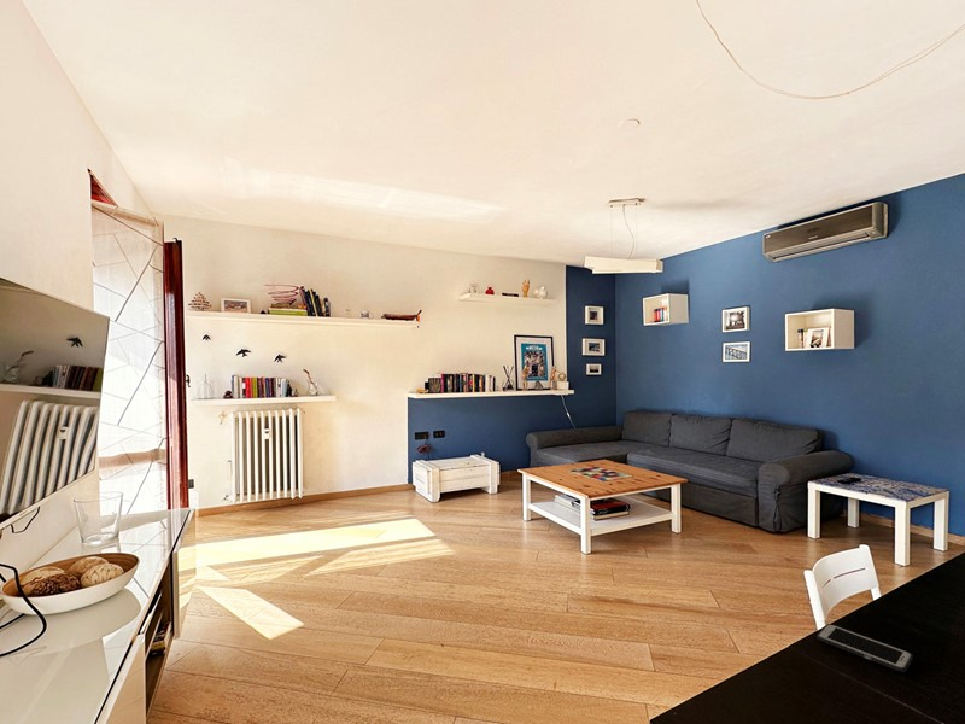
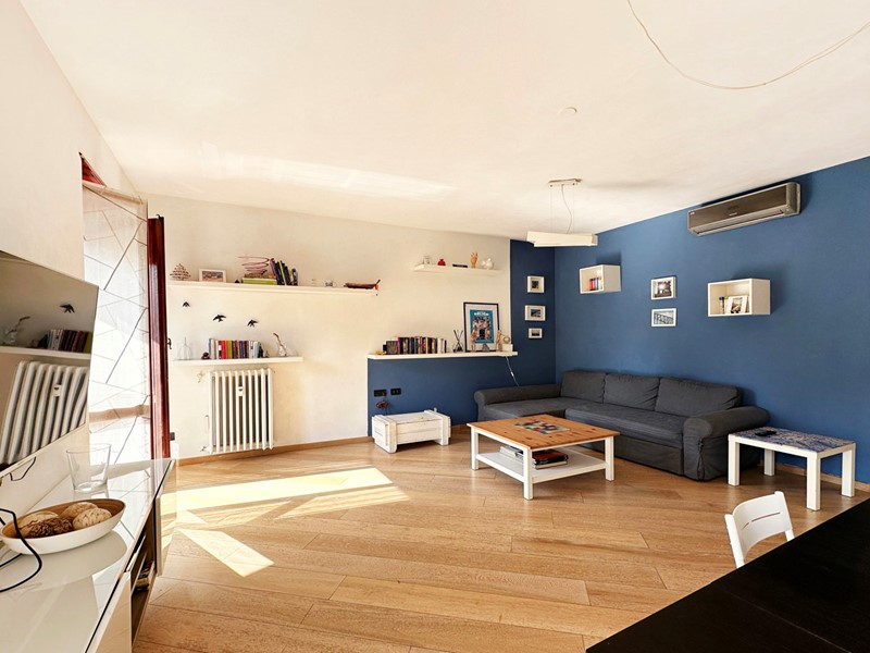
- cell phone (862, 646)
